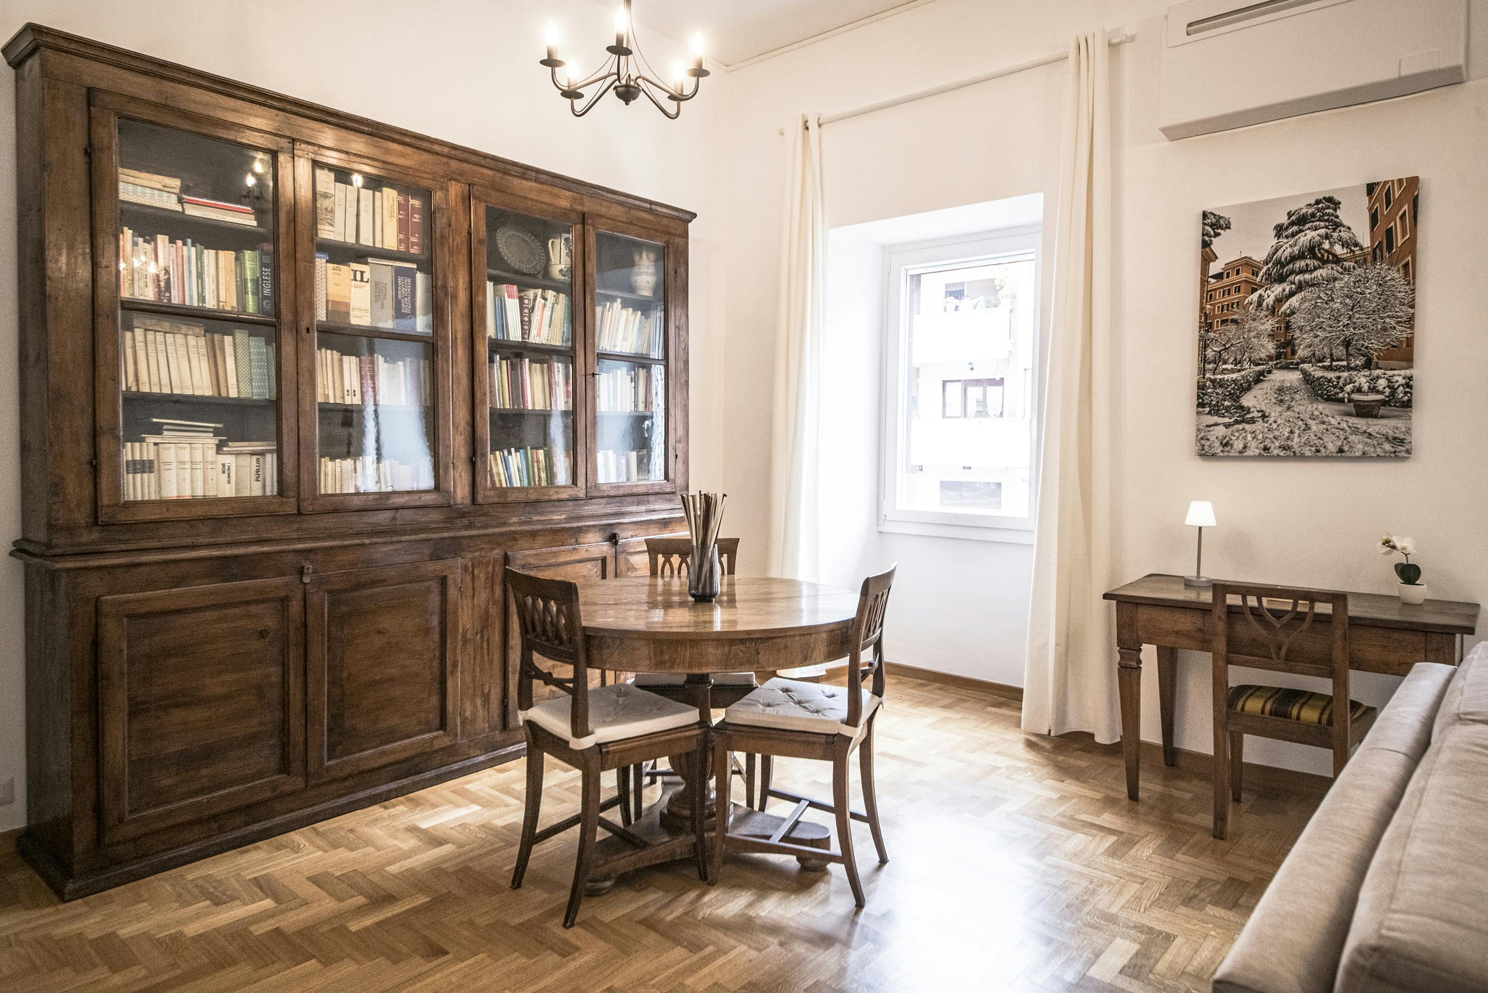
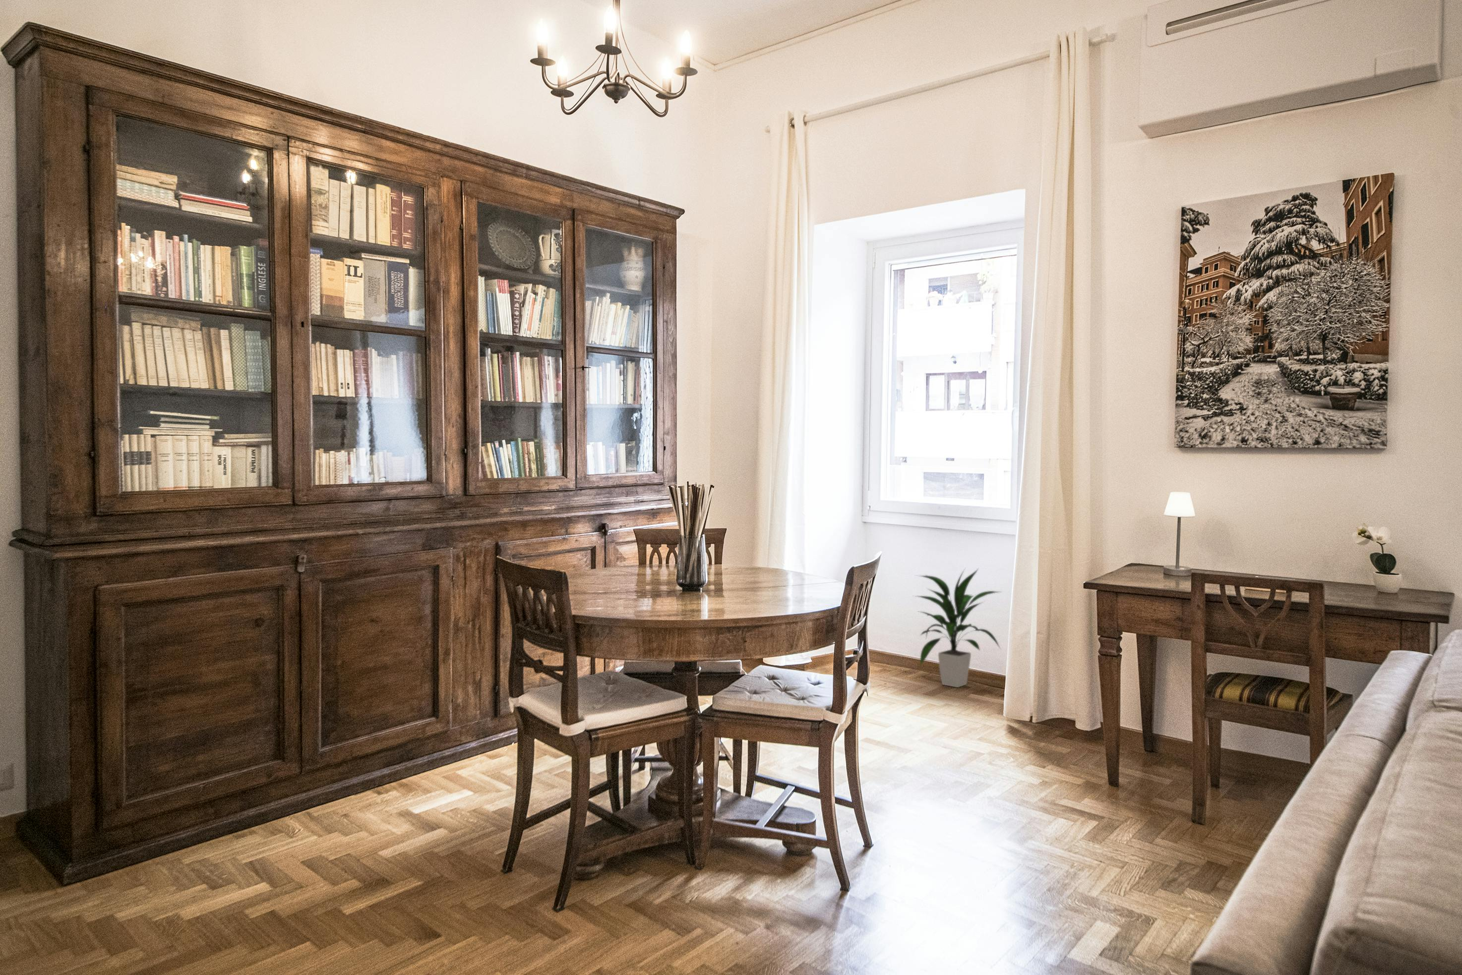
+ indoor plant (950, 625)
